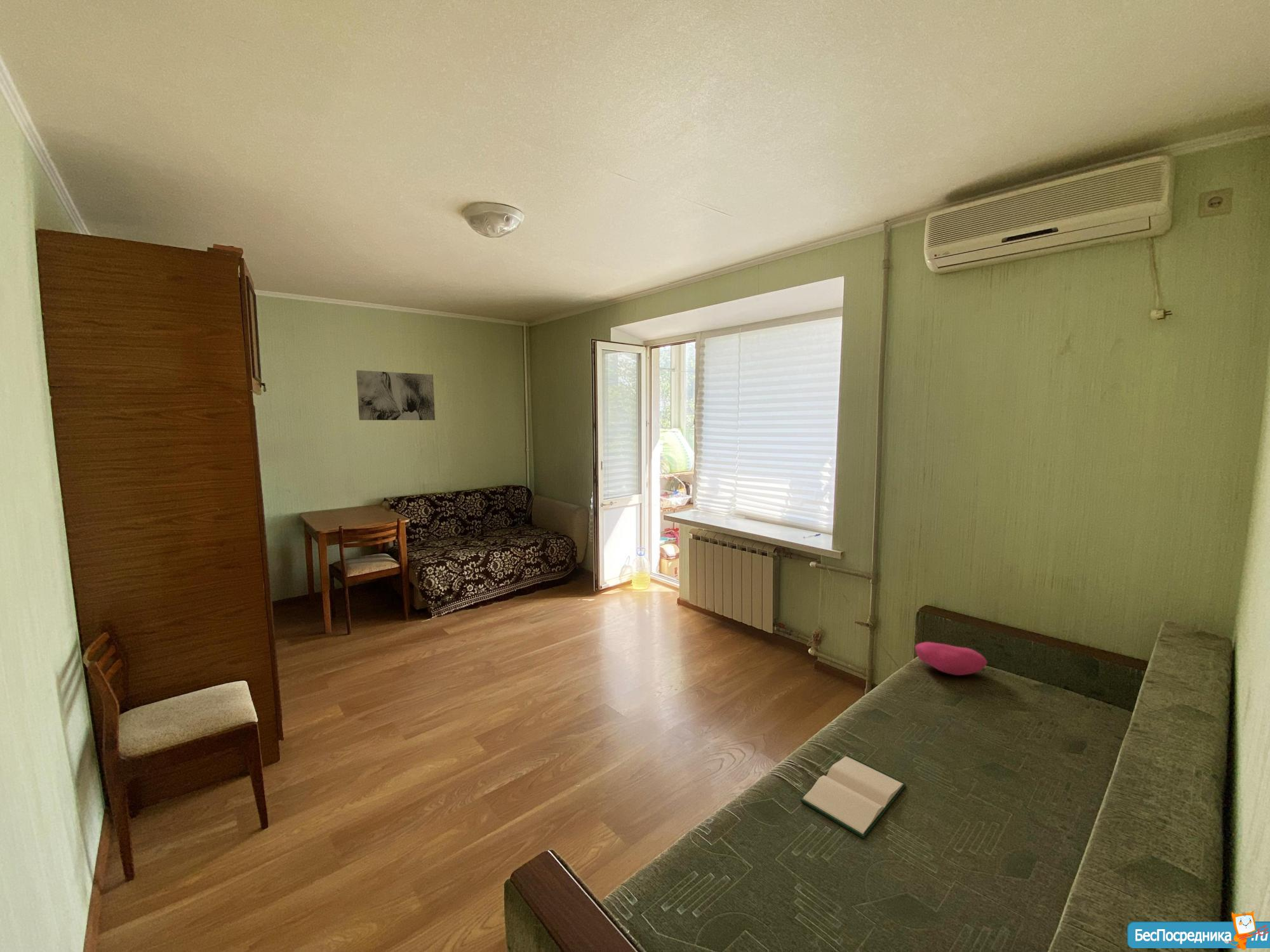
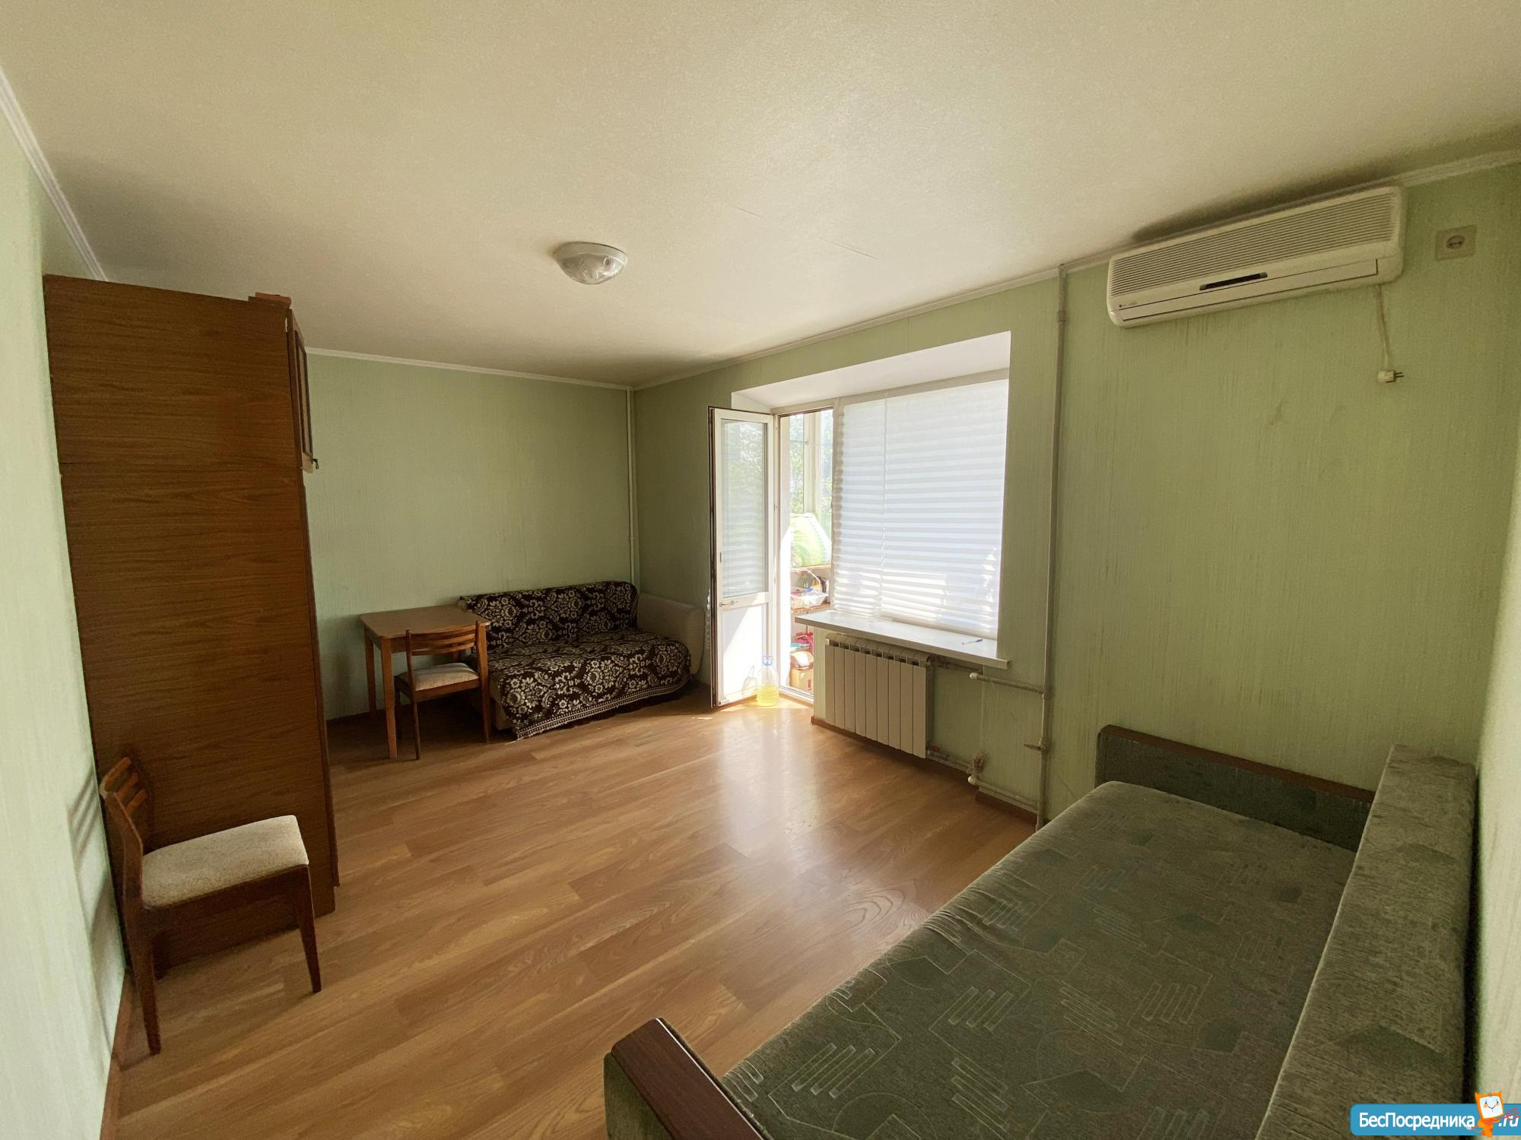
- cushion (949, 659)
- wall art (397, 396)
- hardback book (854, 789)
